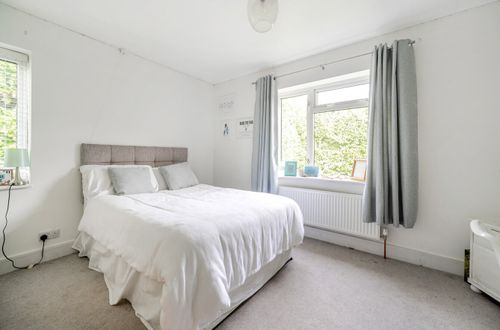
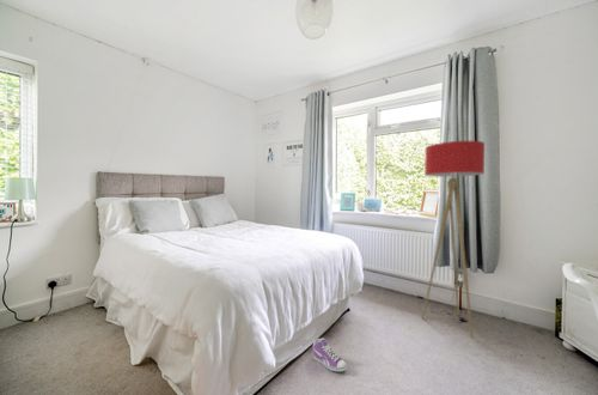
+ sneaker (328, 352)
+ floor lamp (451, 235)
